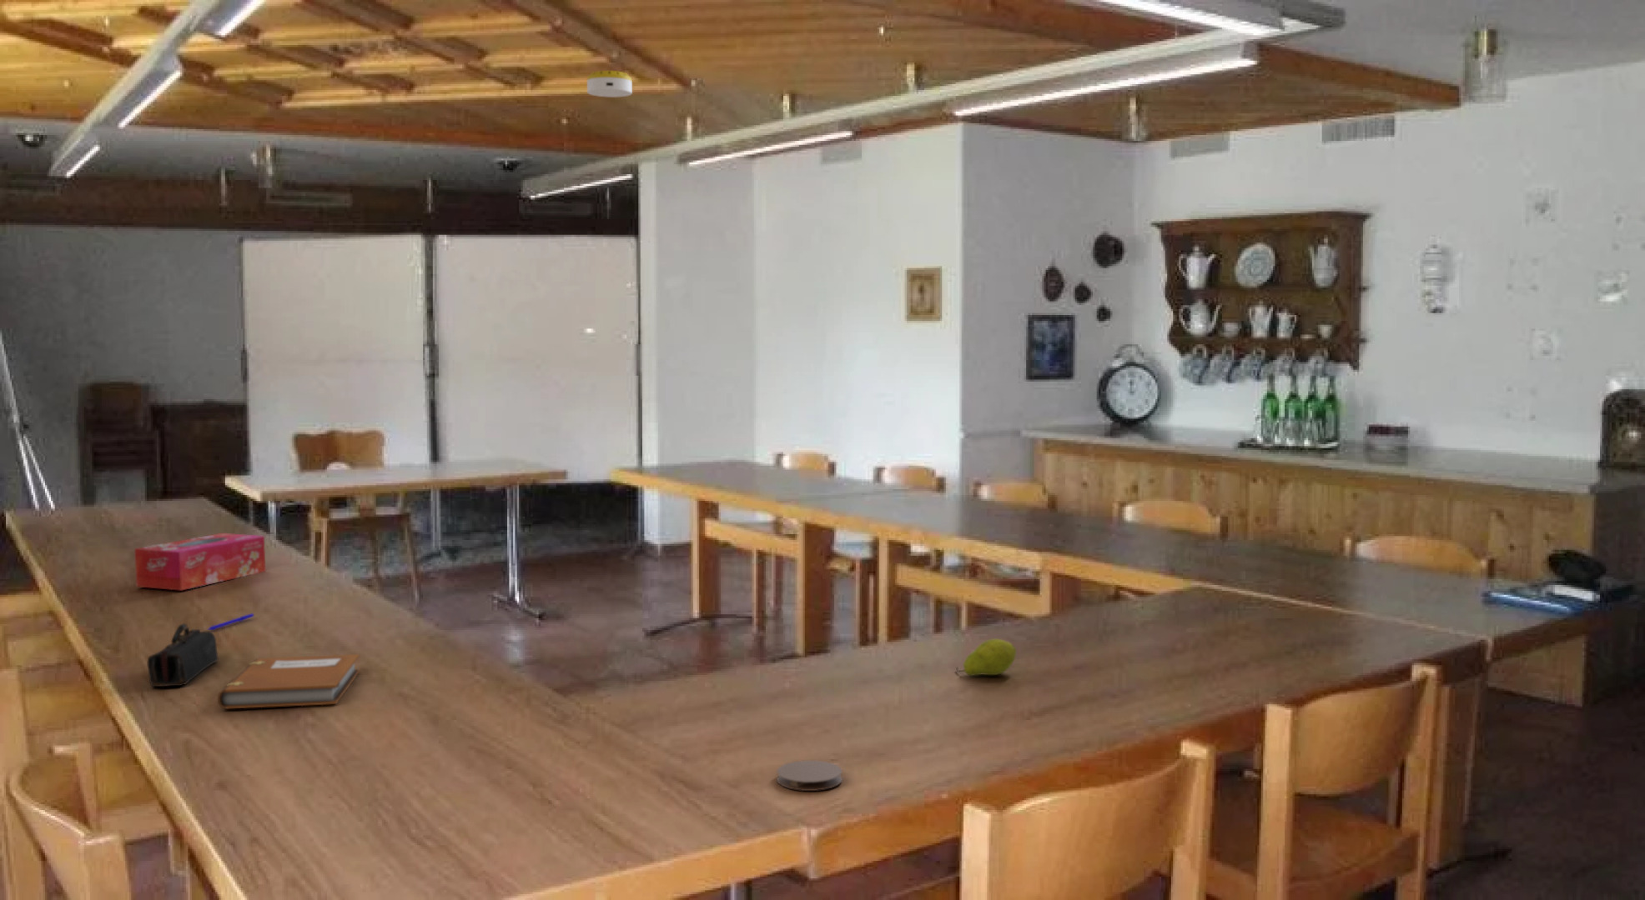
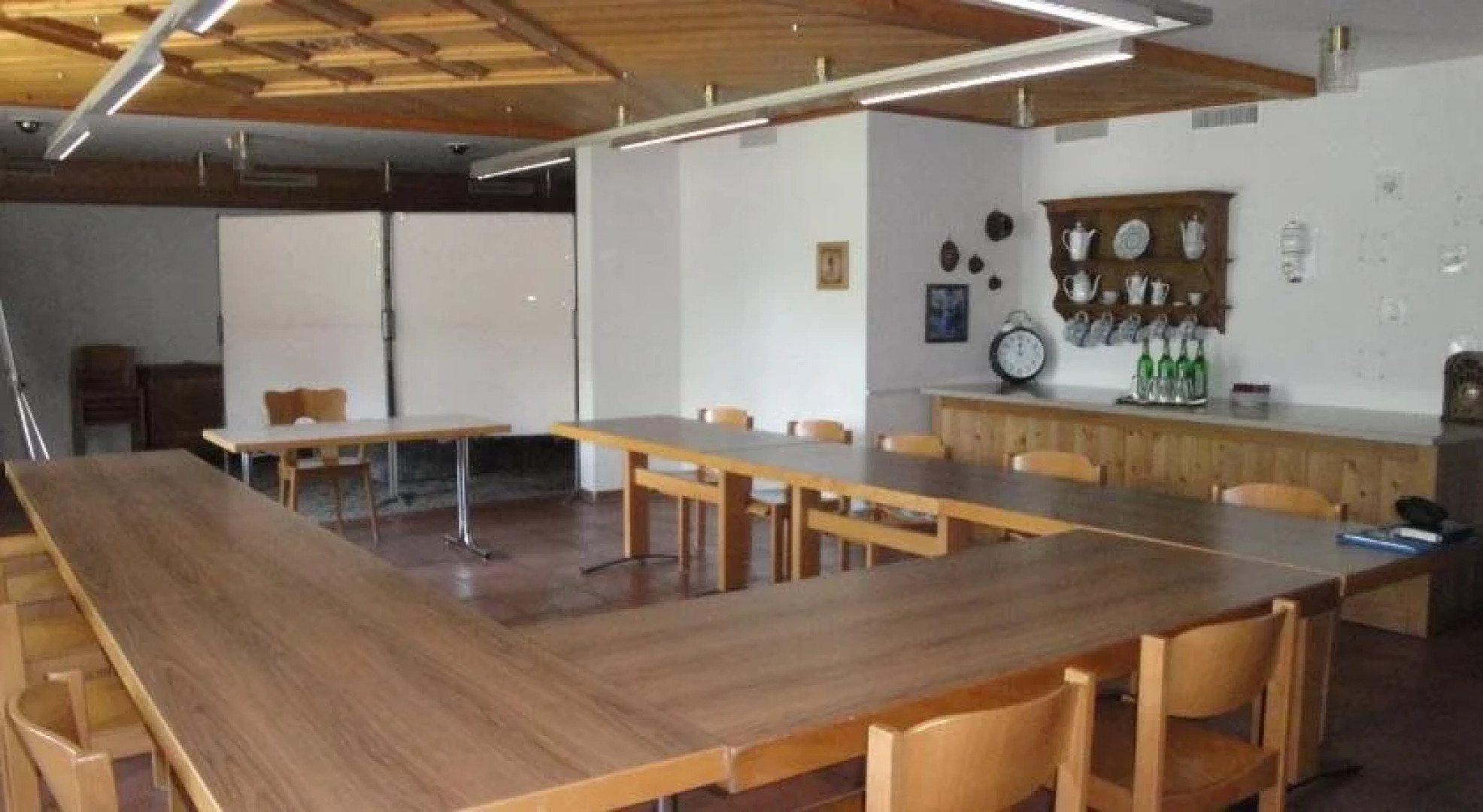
- smoke detector (609, 83)
- notebook (292, 679)
- fruit (985, 656)
- pen (231, 622)
- tissue box (202, 560)
- coaster (809, 775)
- pencil case (183, 648)
